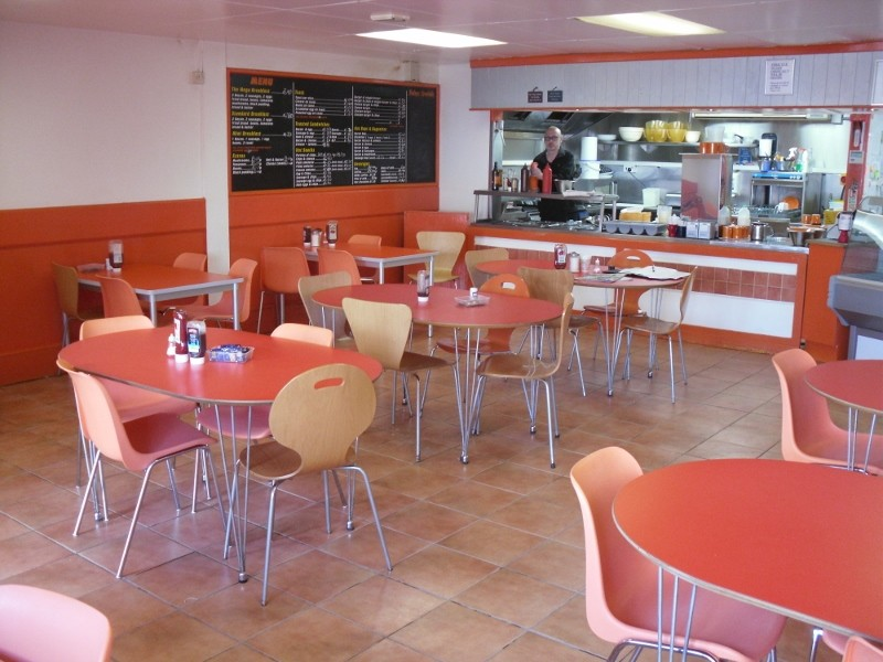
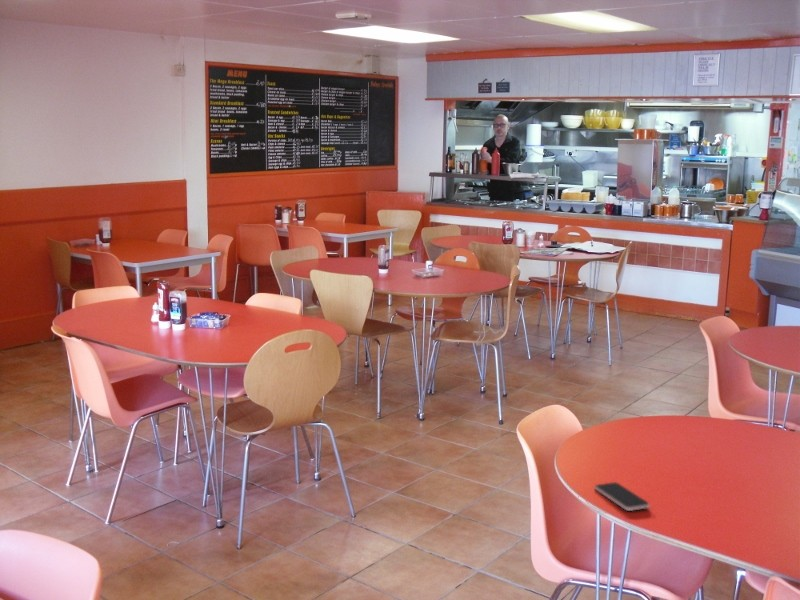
+ smartphone (621, 496)
